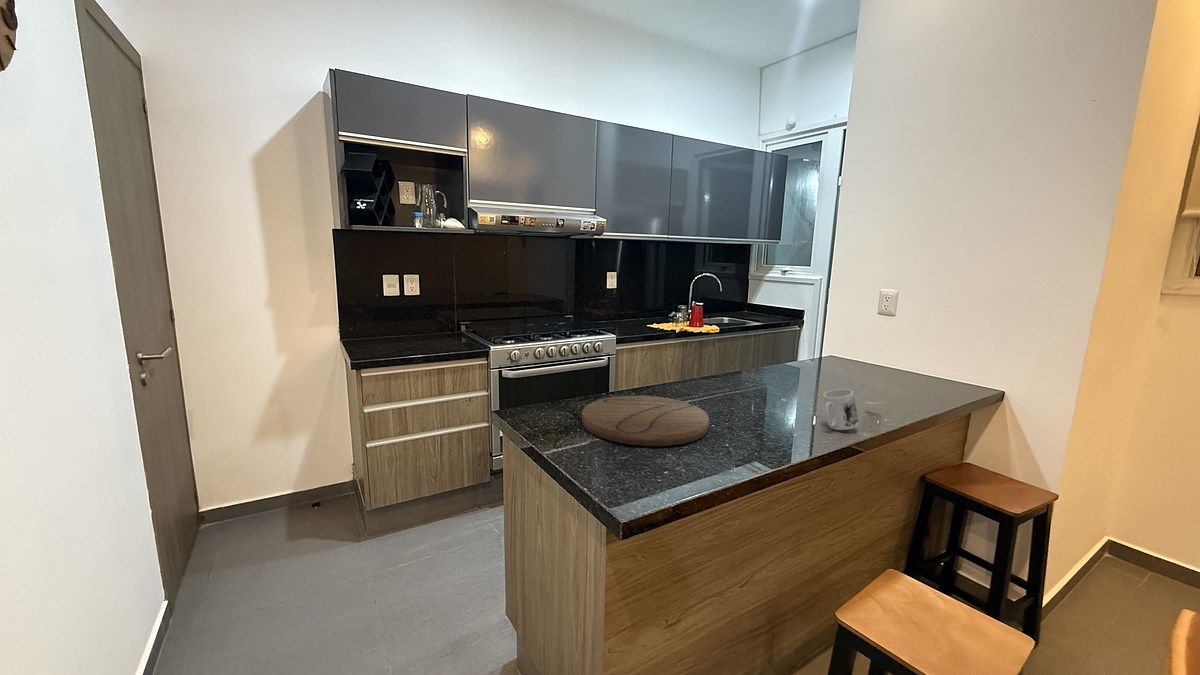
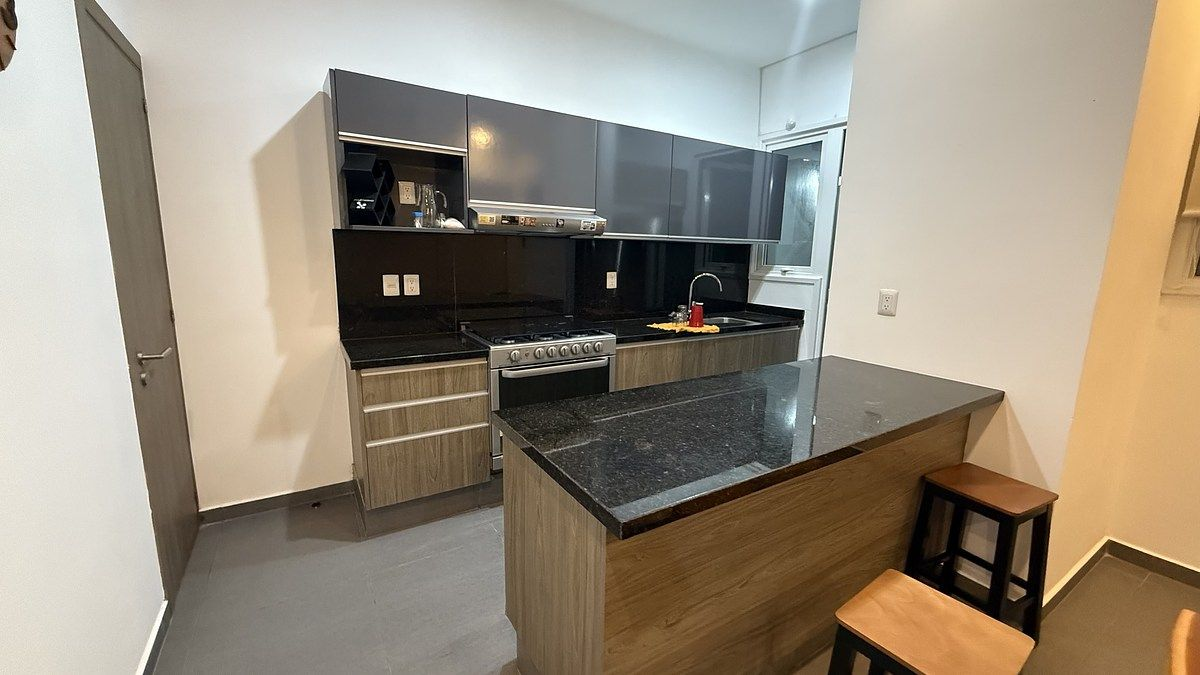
- cutting board (644, 417)
- mug (840, 410)
